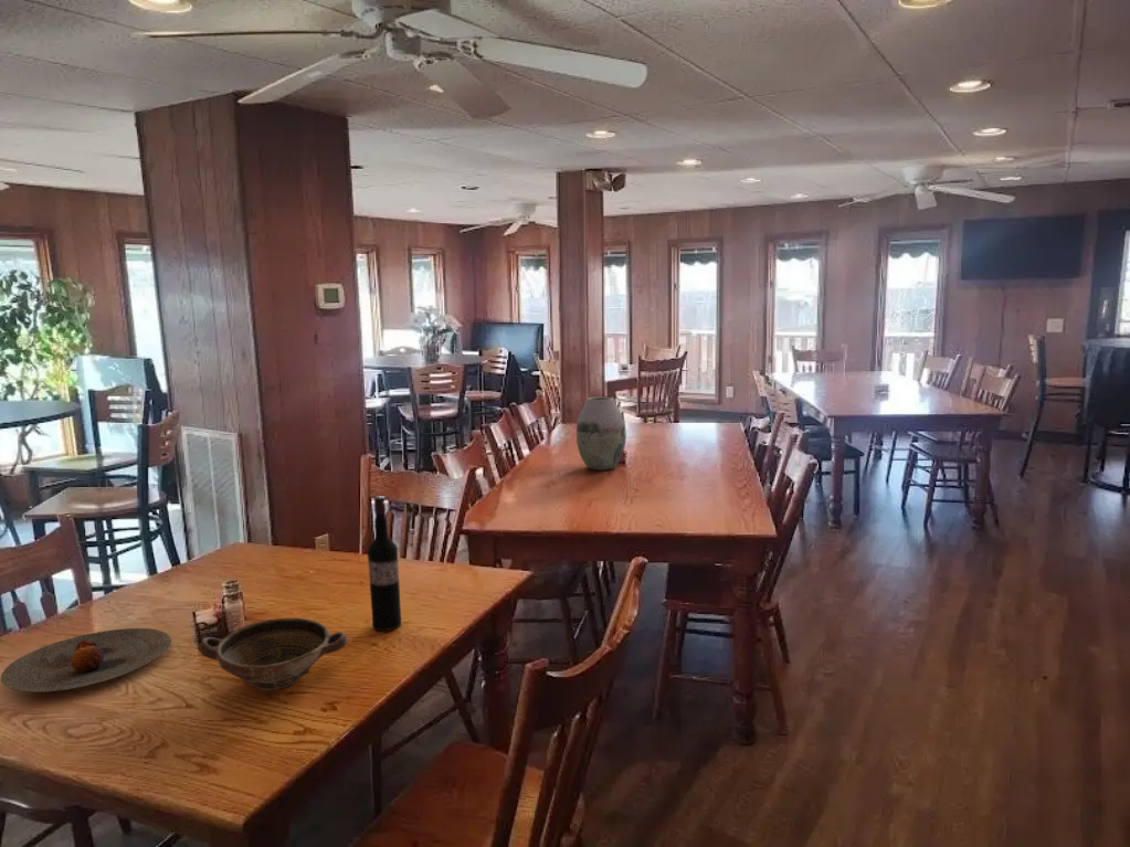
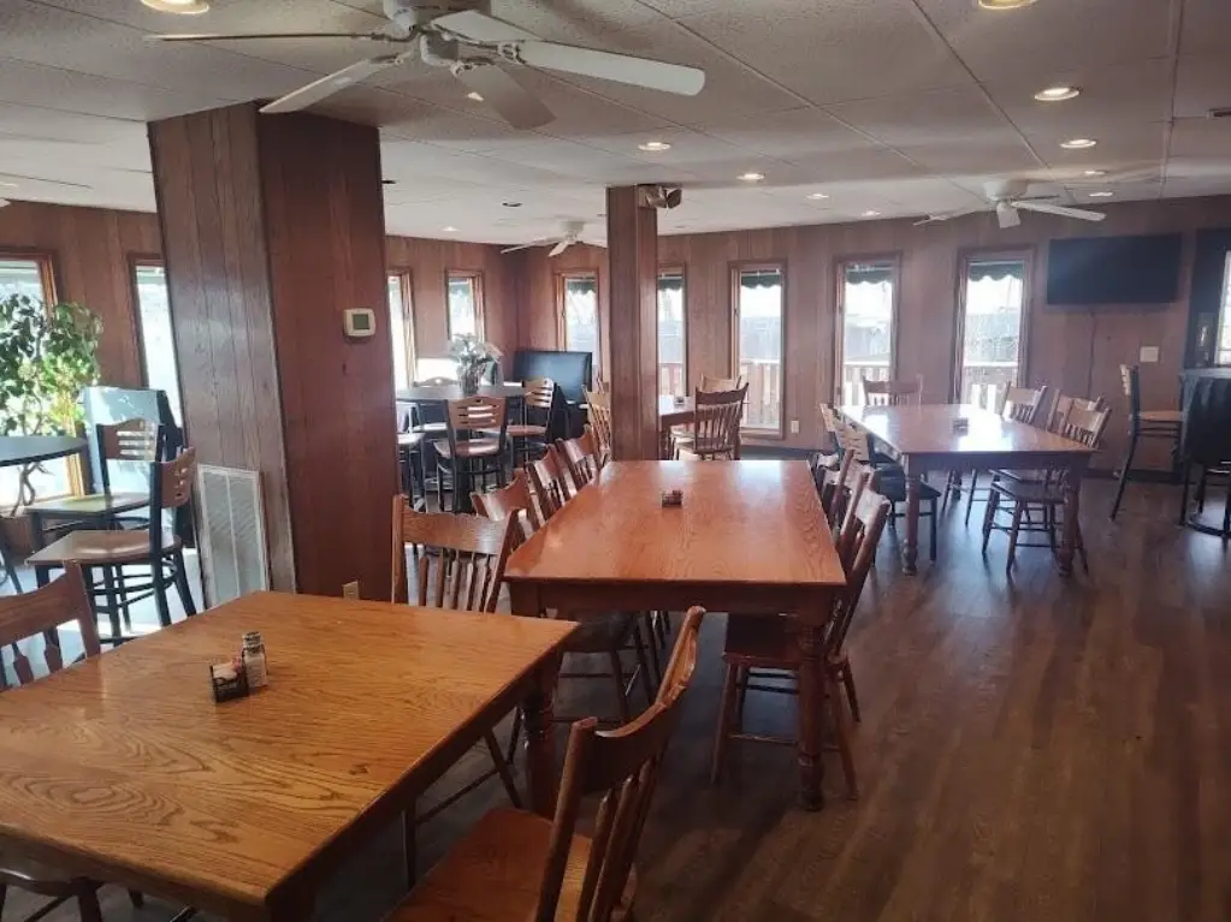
- bowl (275, 656)
- wine bottle (383, 562)
- vase (601, 433)
- plate (89, 650)
